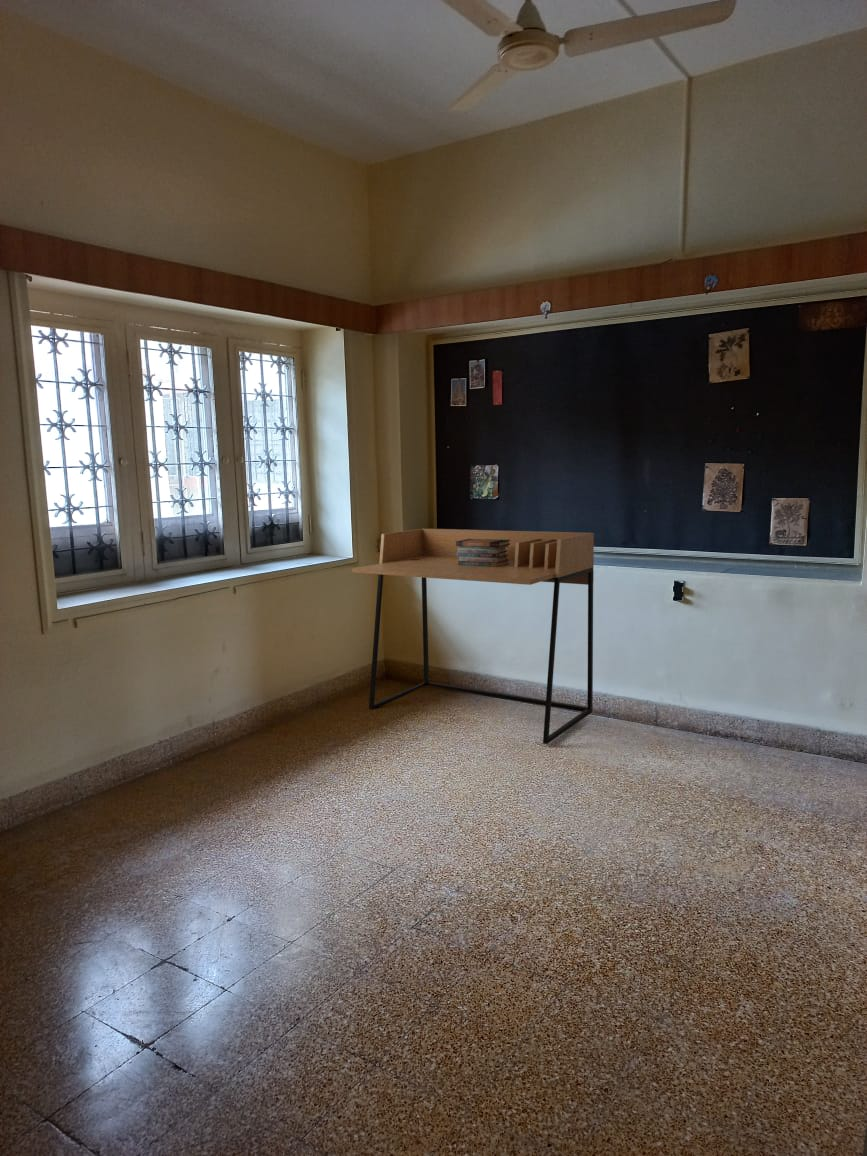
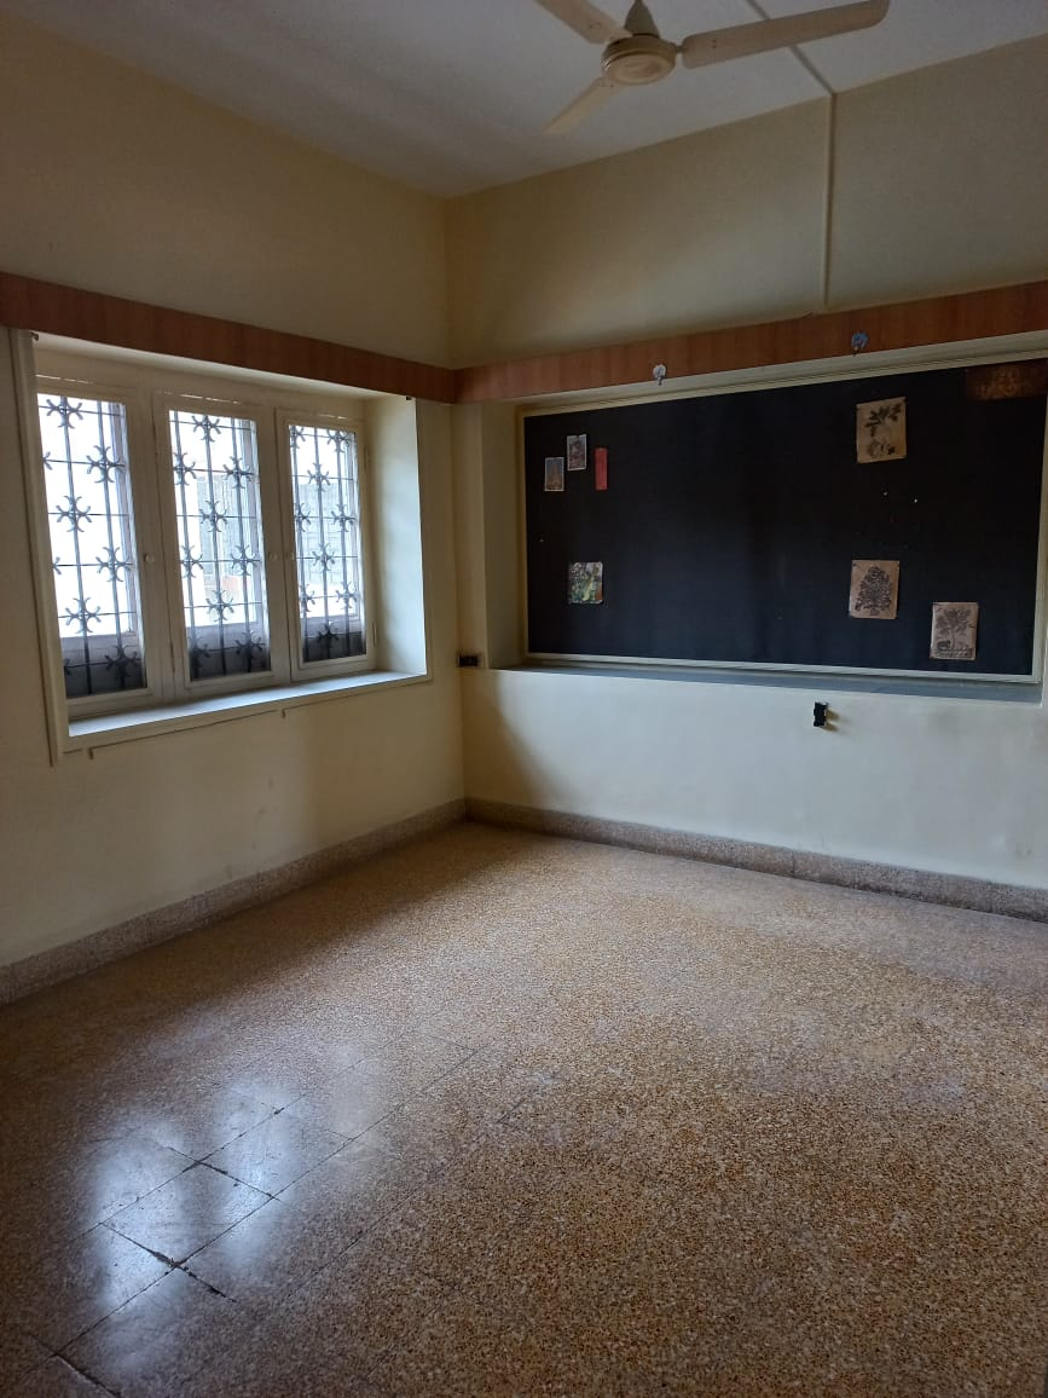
- desk (427, 626)
- book stack (482, 552)
